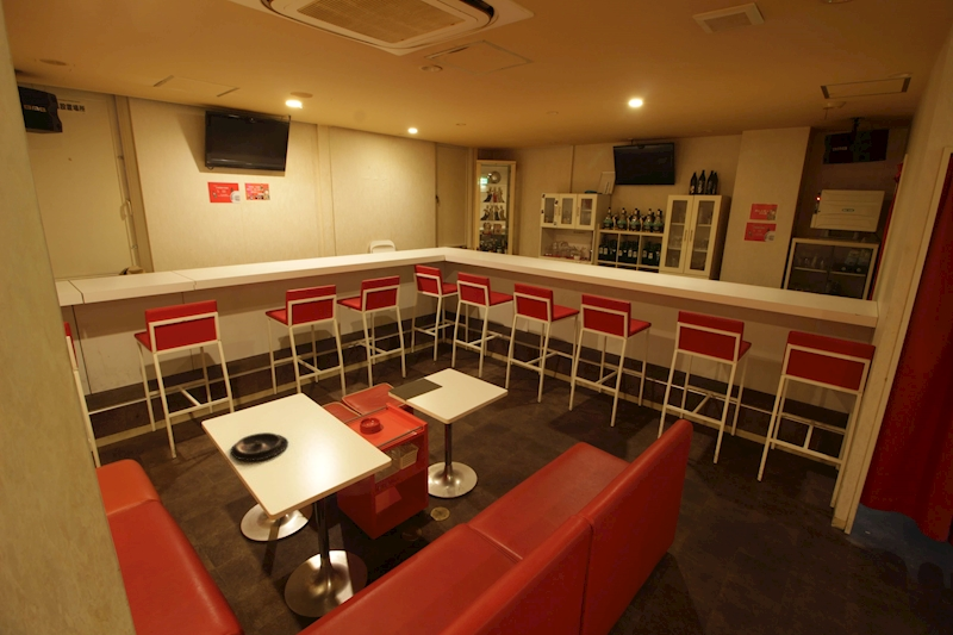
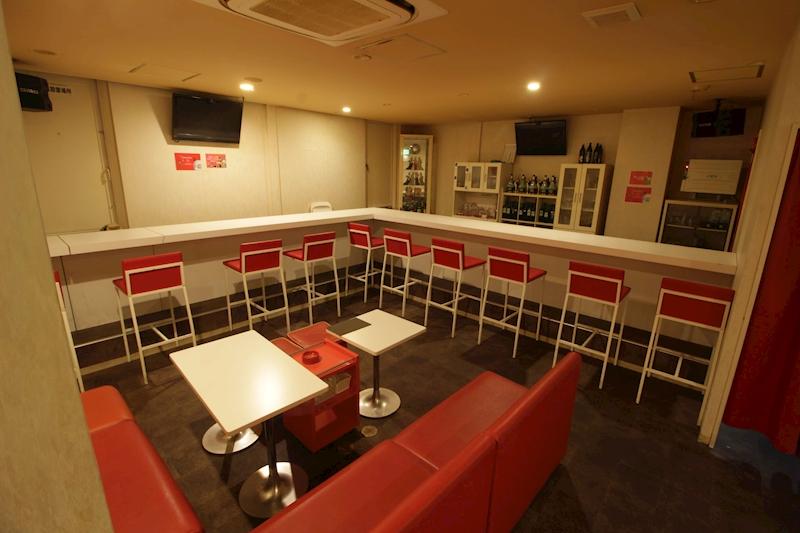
- ashtray (259, 440)
